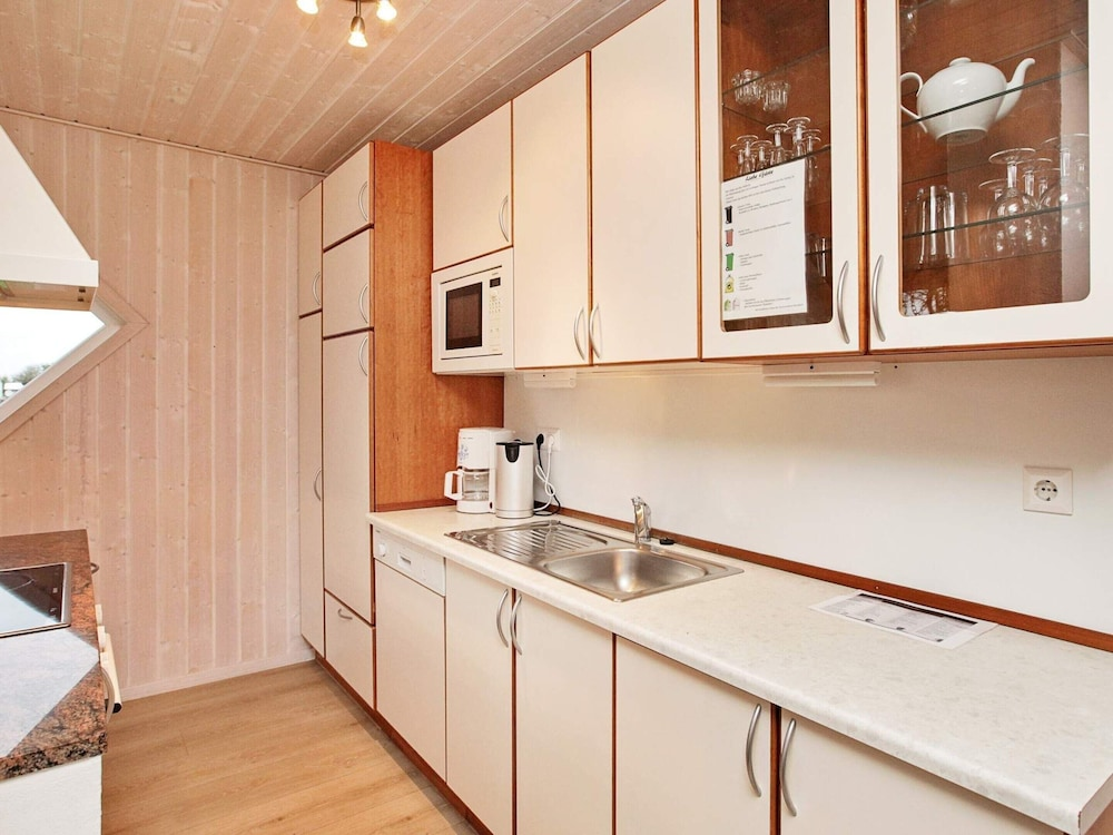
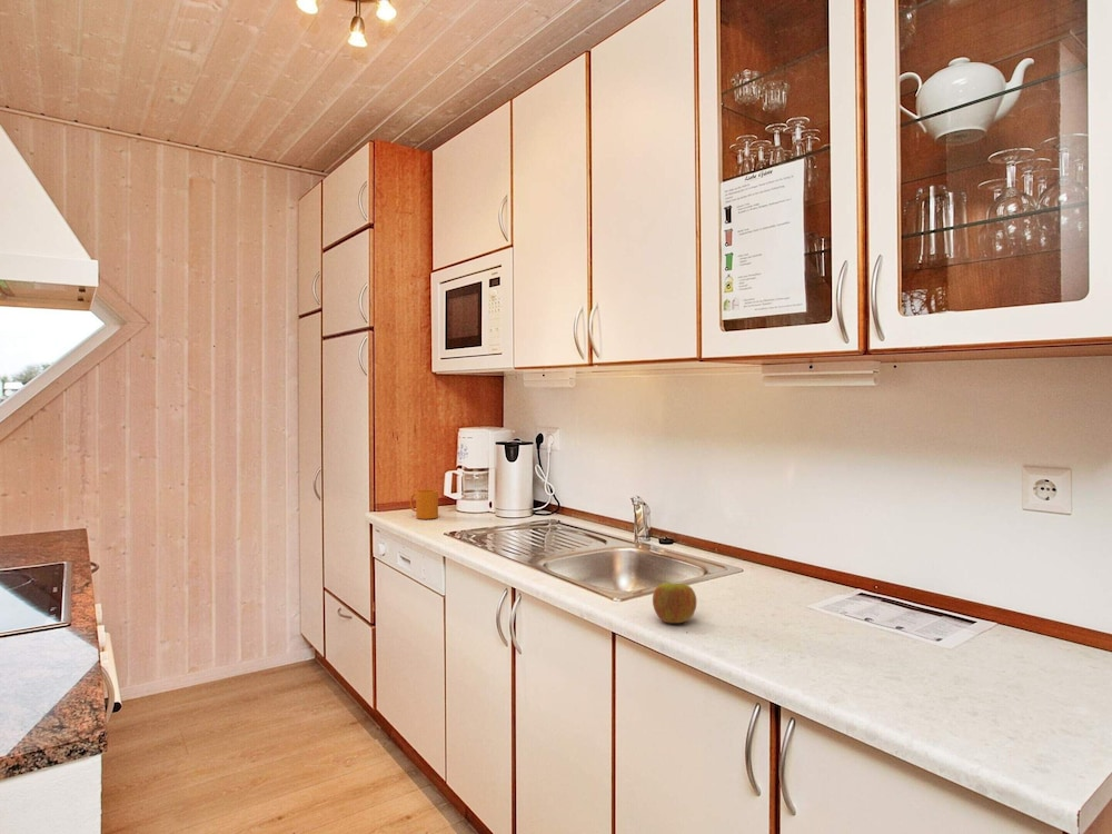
+ mug (423, 504)
+ apple (674, 602)
